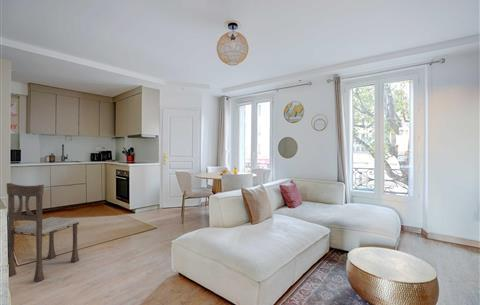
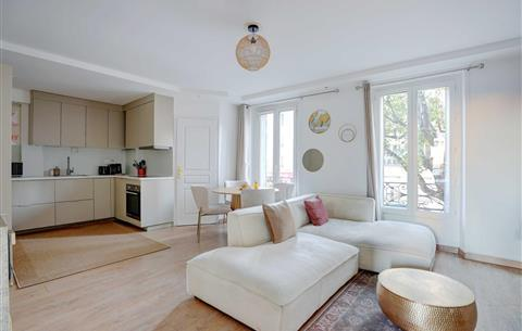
- dining chair (45, 224)
